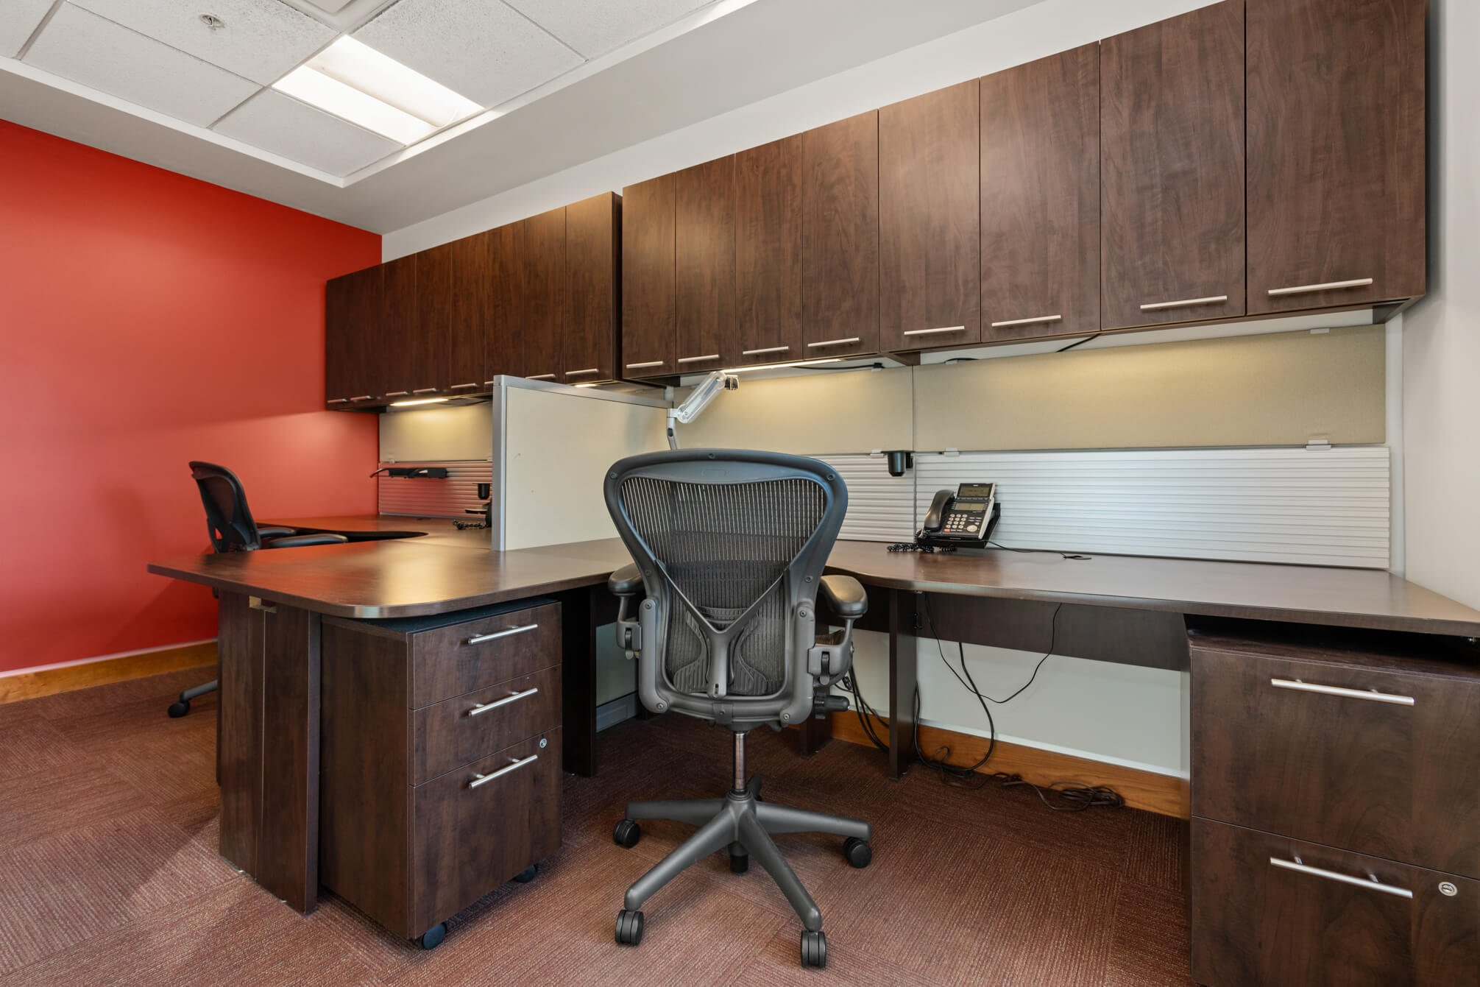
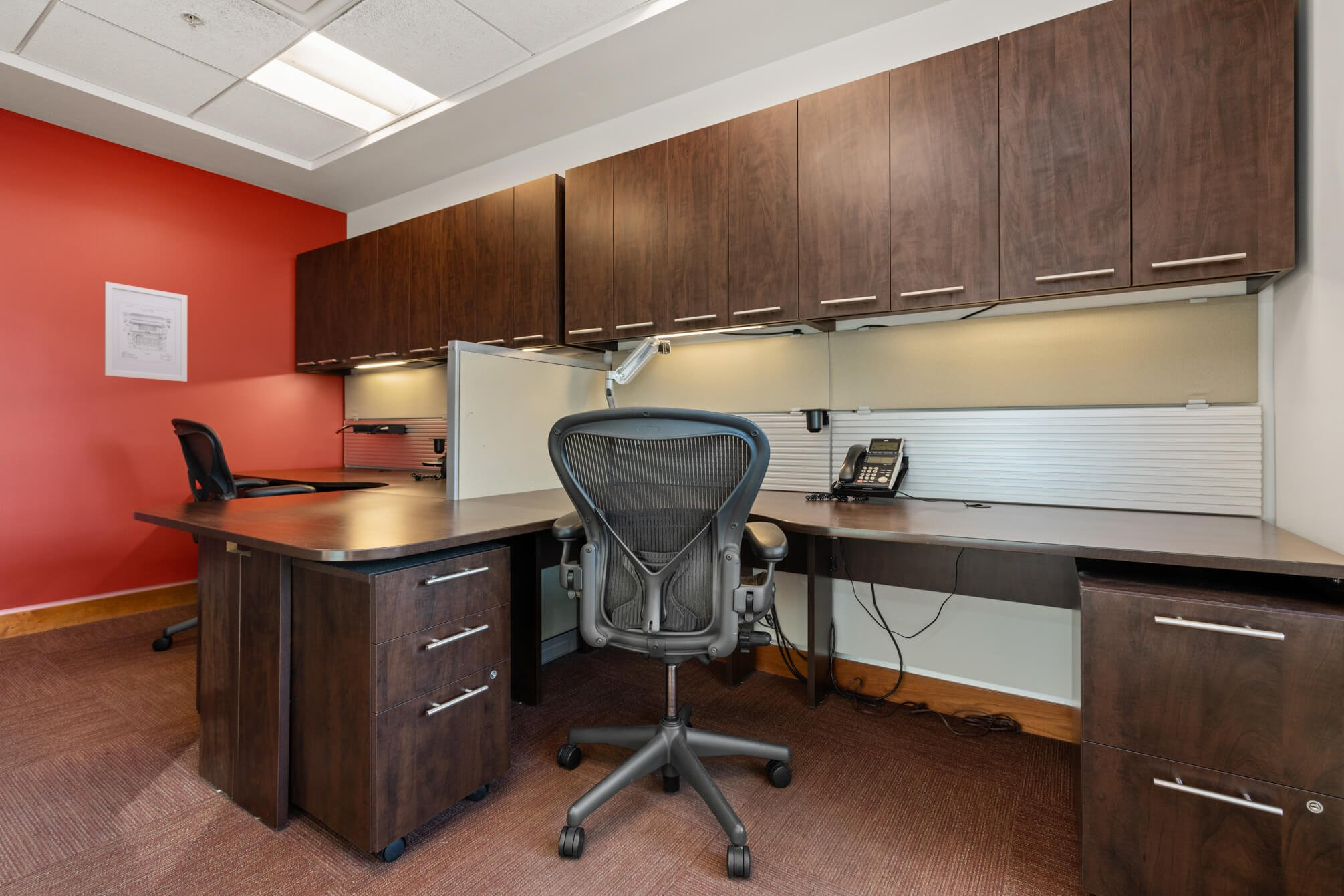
+ wall art (148, 333)
